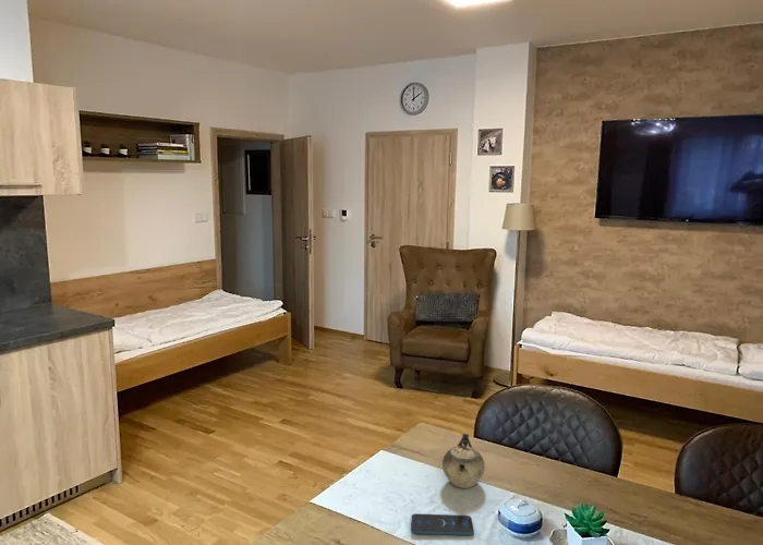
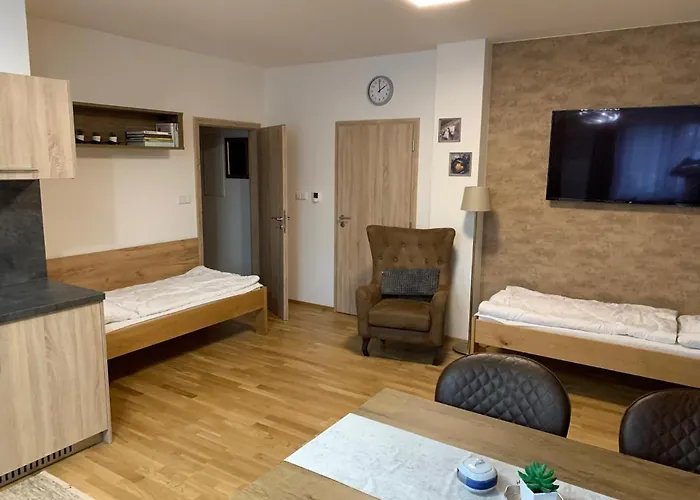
- teapot (463, 462)
- smartphone (441, 524)
